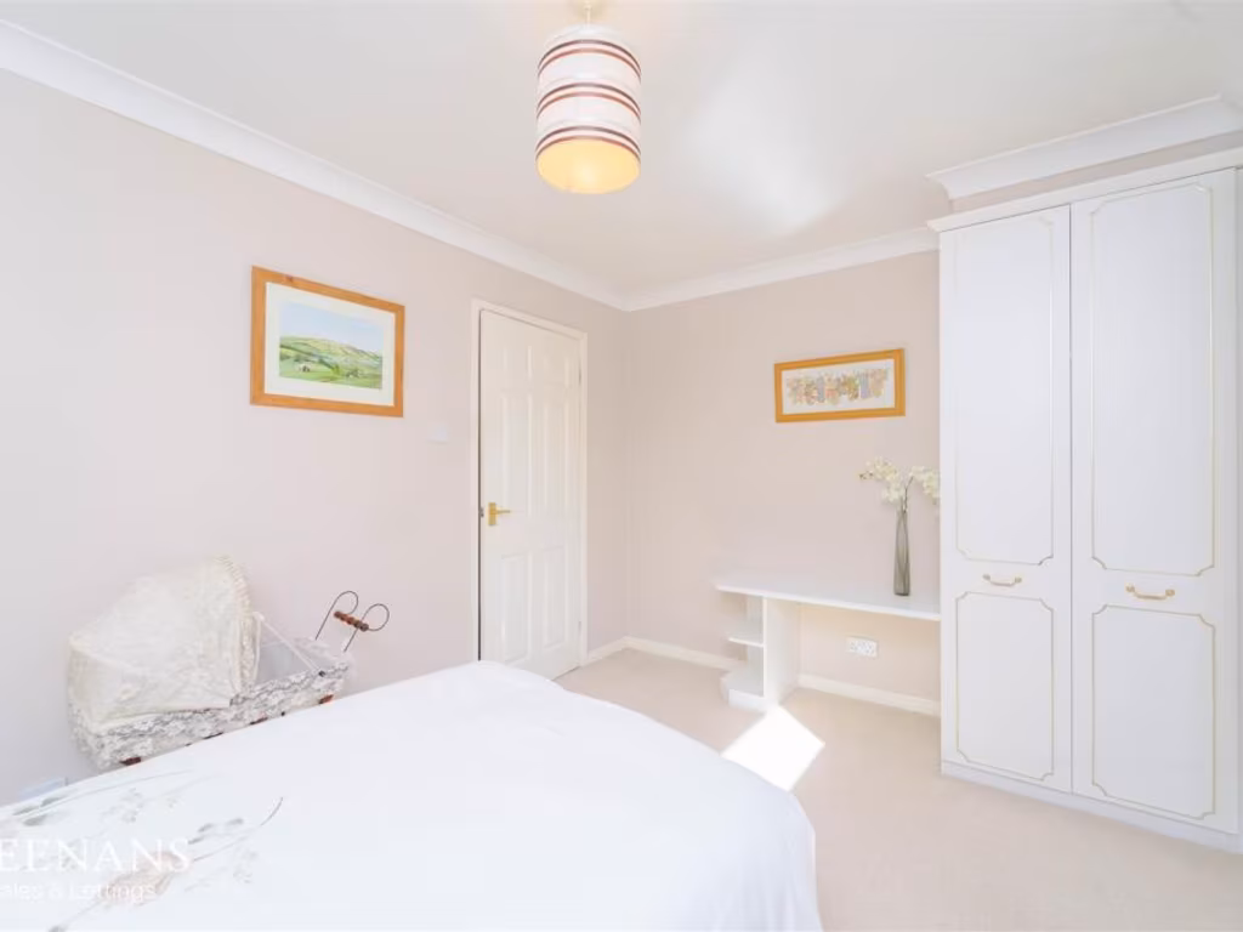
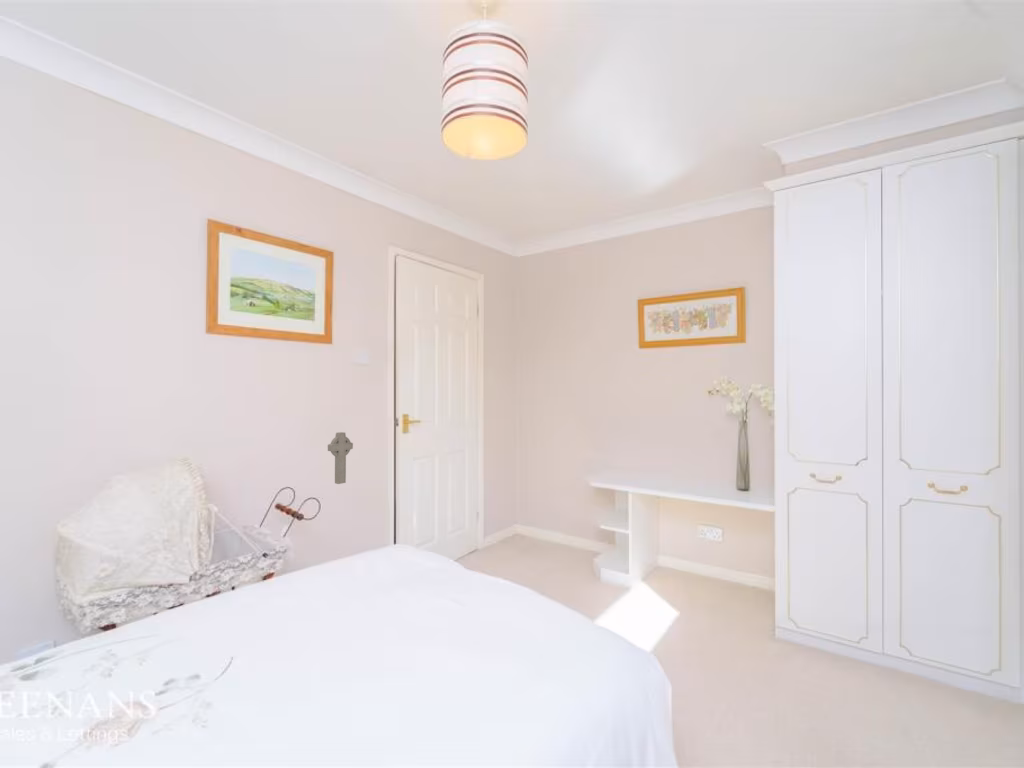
+ decorative cross (340, 457)
